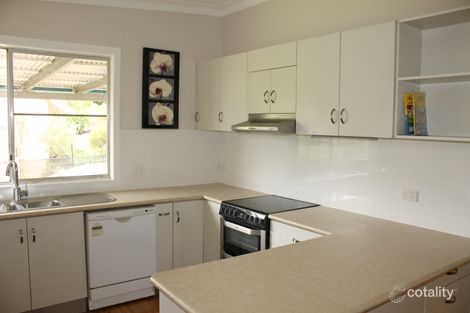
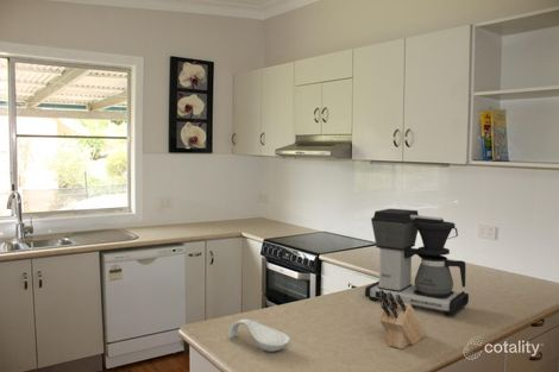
+ spoon rest (257, 334)
+ coffee maker (419, 256)
+ knife block (402, 314)
